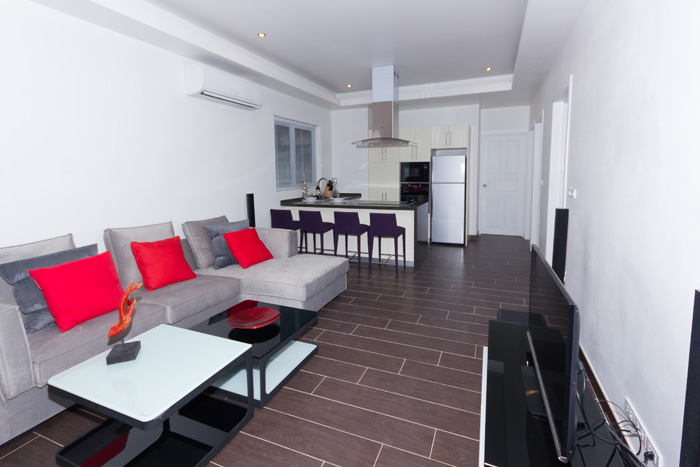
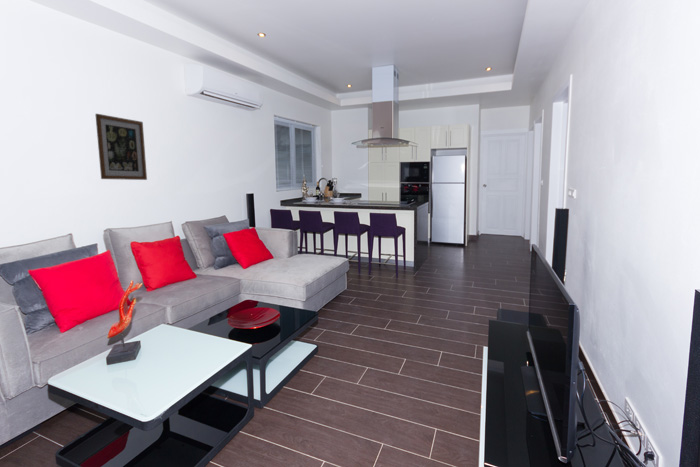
+ wall art (122, 149)
